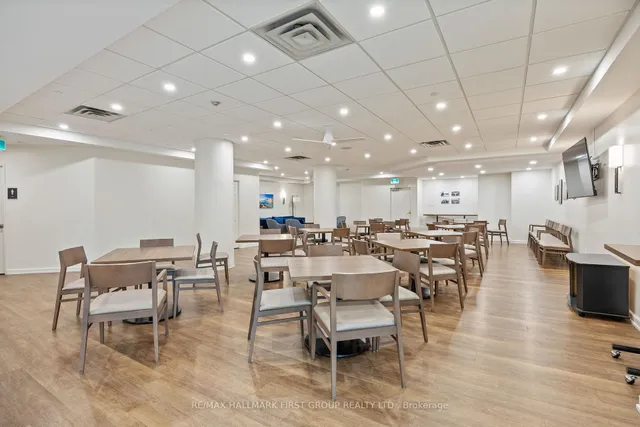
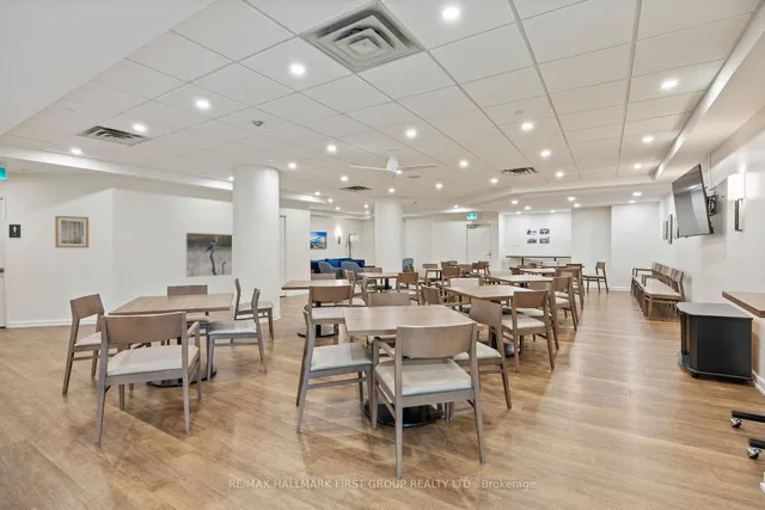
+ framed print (213, 254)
+ wall art (72, 232)
